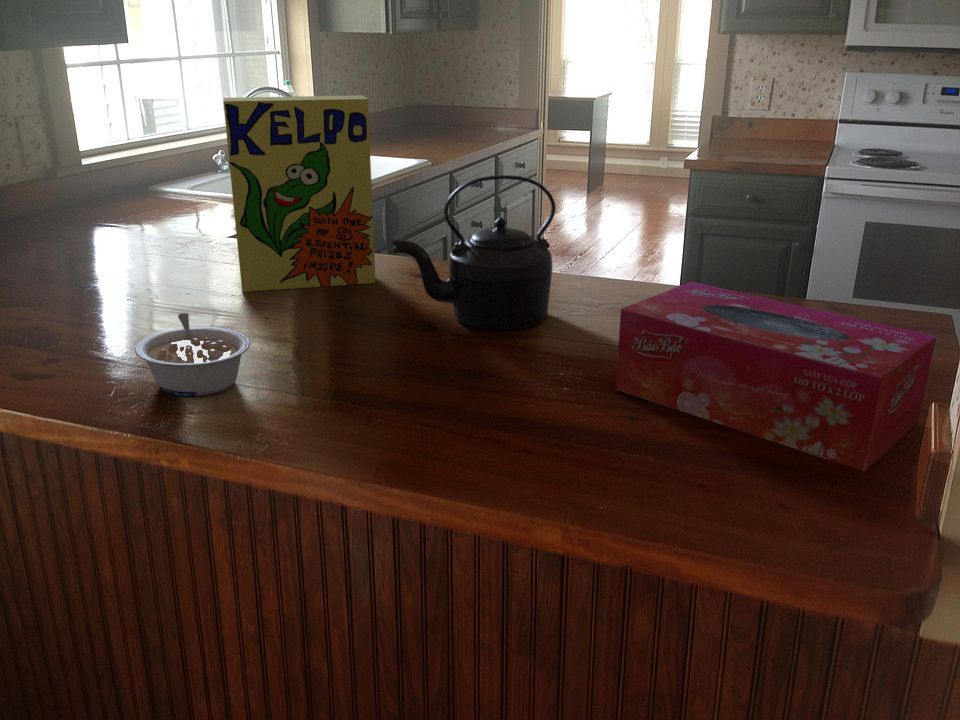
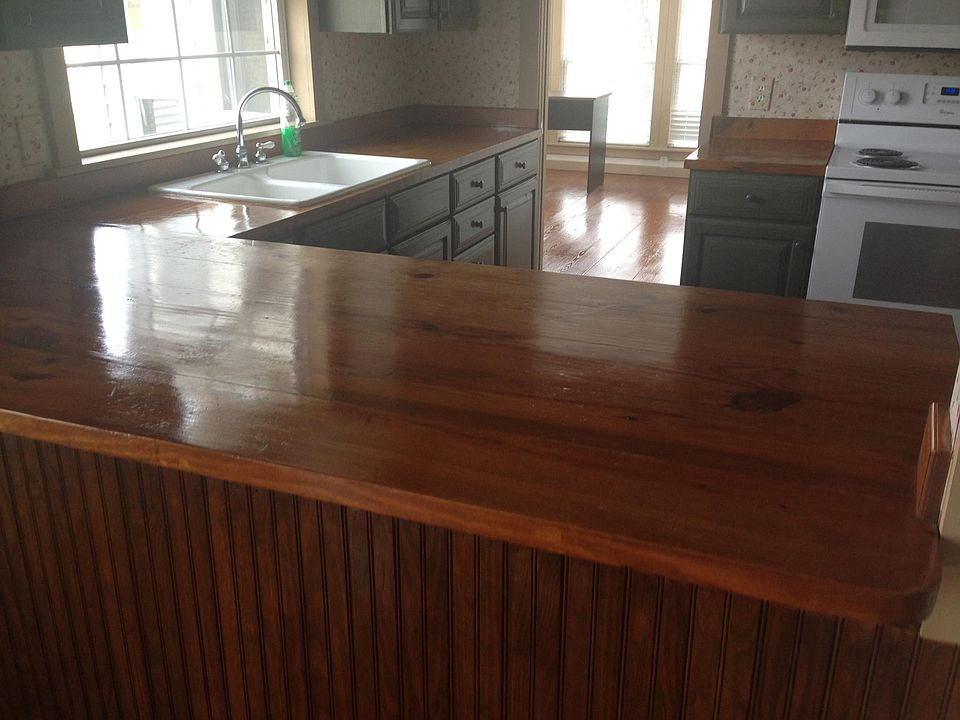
- kettle (474, 248)
- tissue box (766, 364)
- cereal box (302, 193)
- legume (191, 358)
